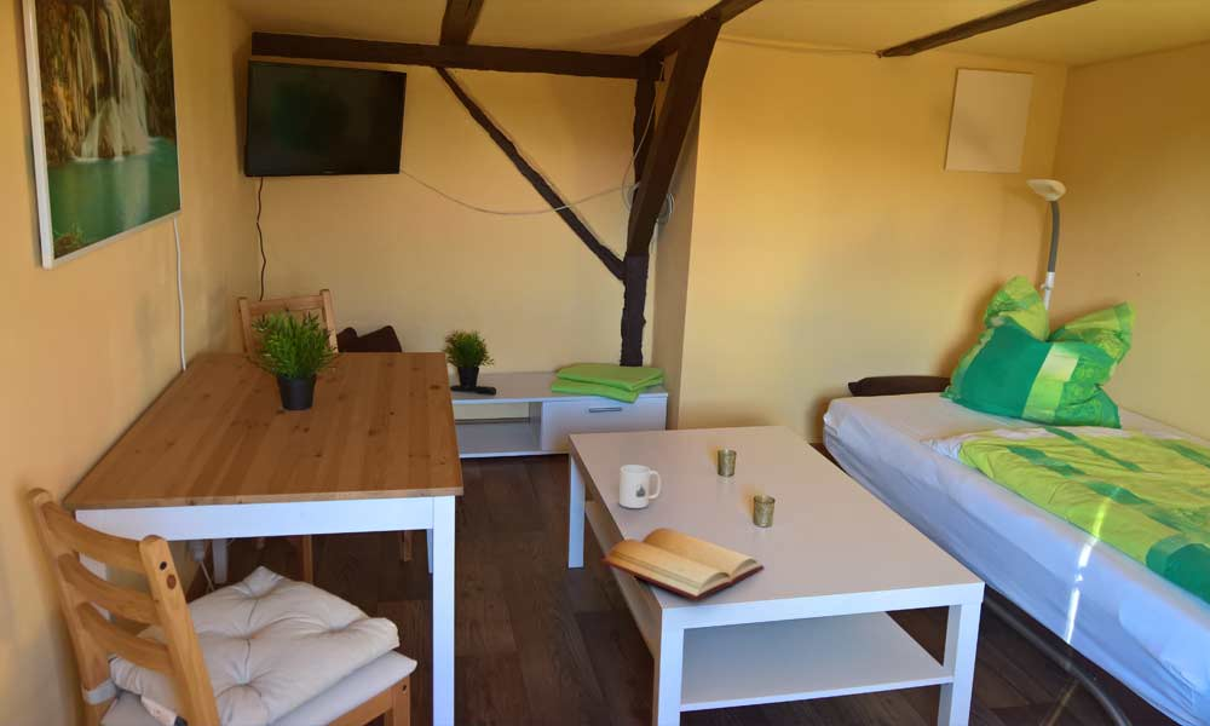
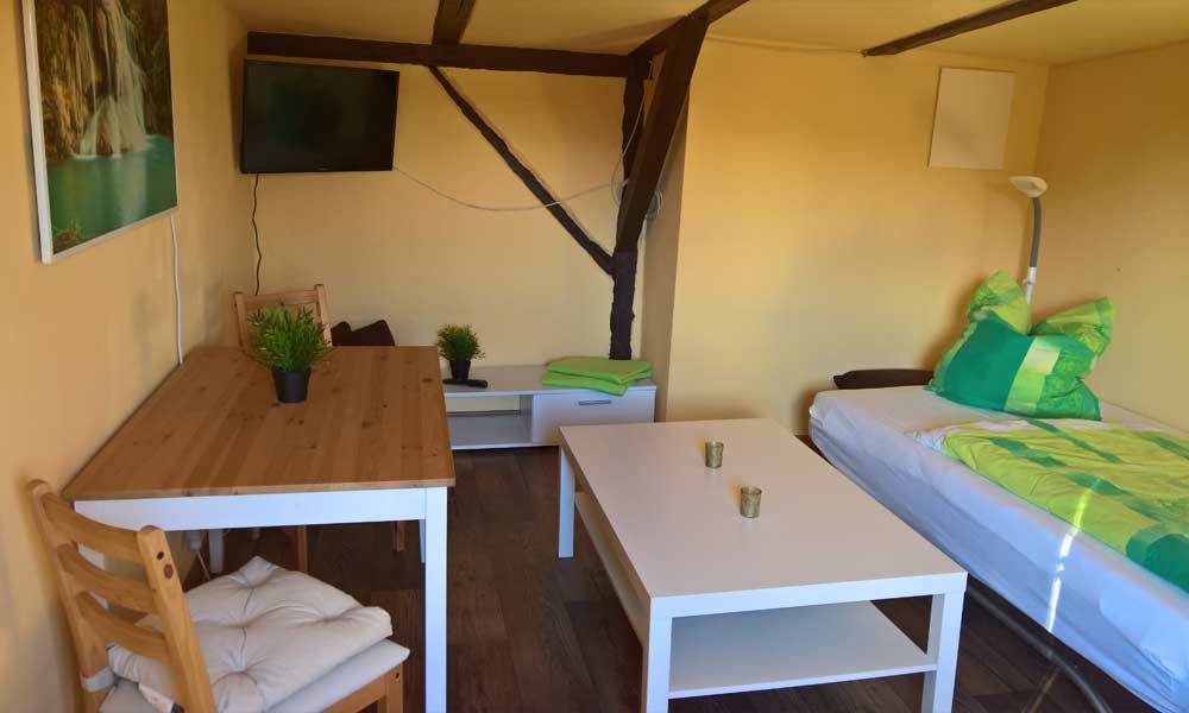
- mug (640, 485)
- bible (684, 558)
